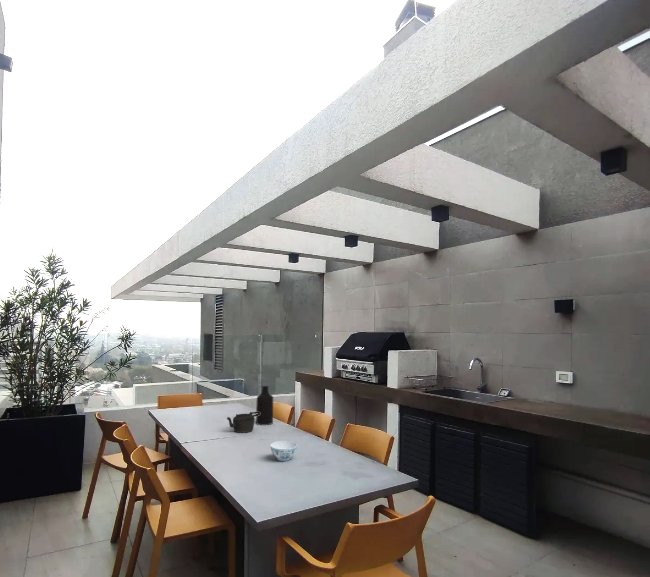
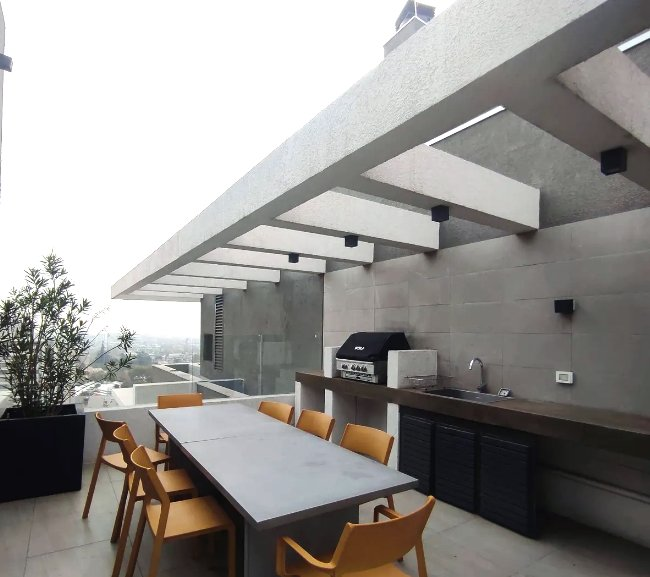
- teapot (242, 421)
- chinaware (283, 451)
- bottle (264, 404)
